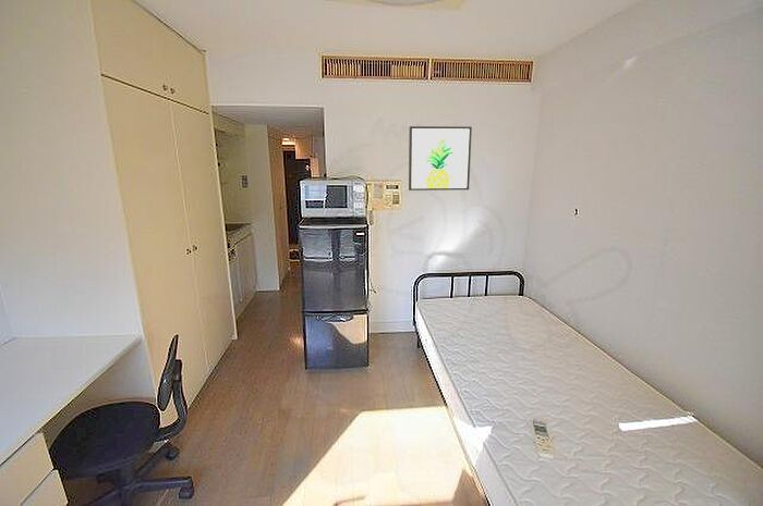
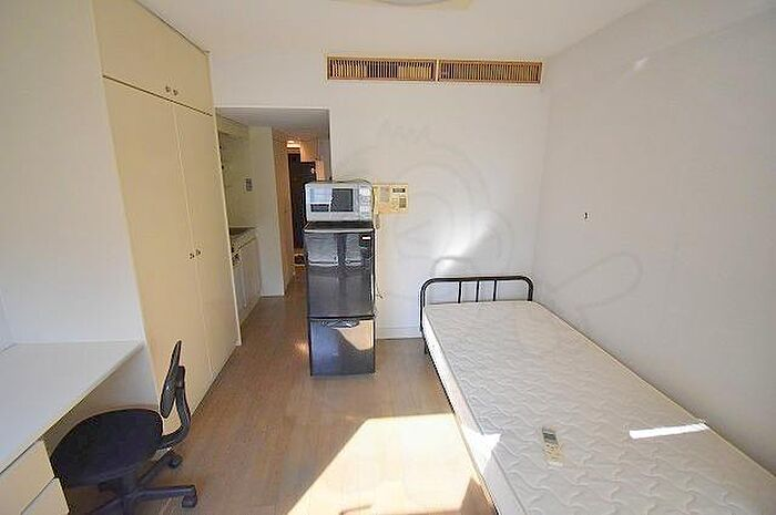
- wall art (439, 159)
